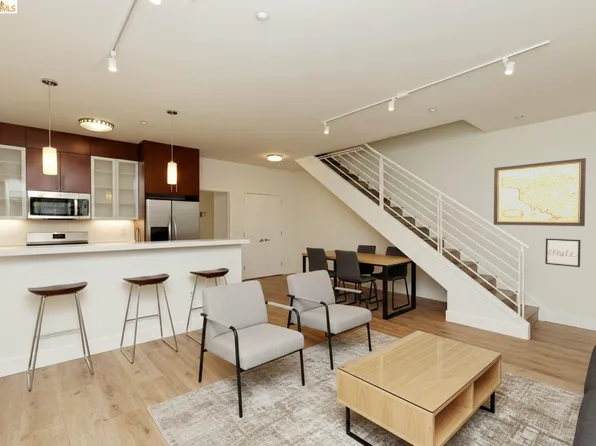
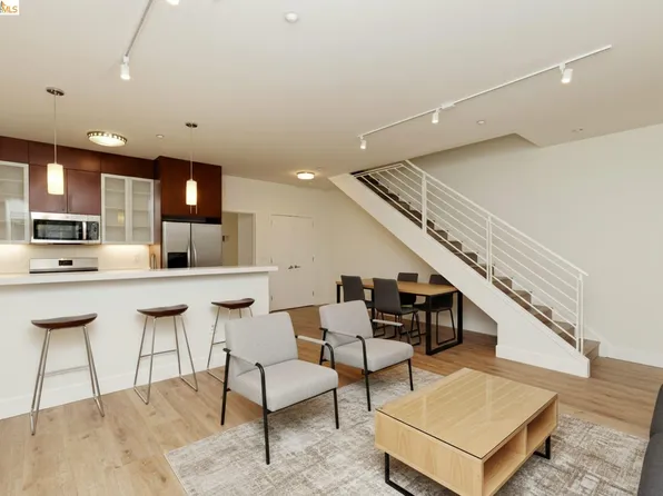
- wall art (562, 252)
- wall art (535, 194)
